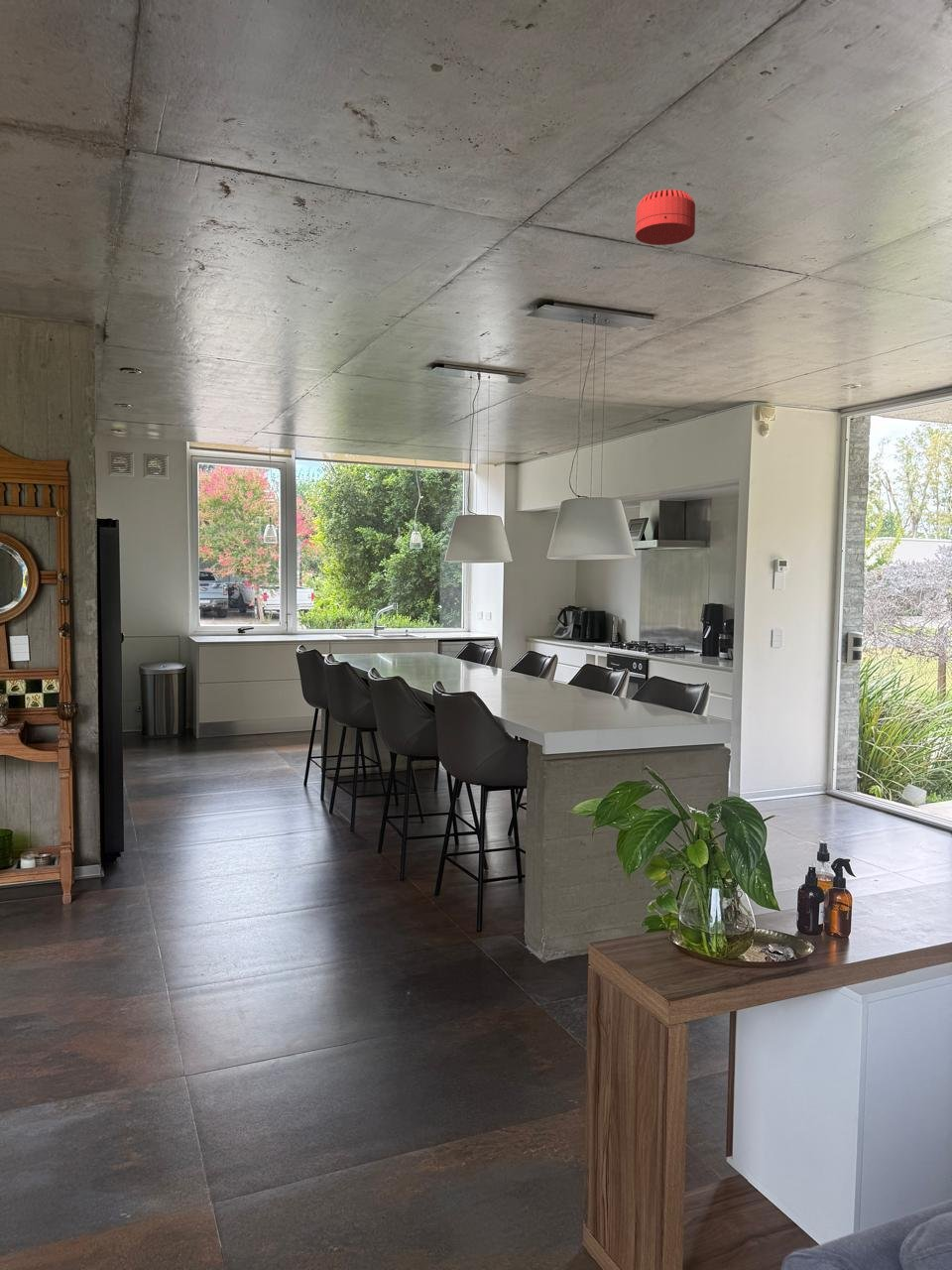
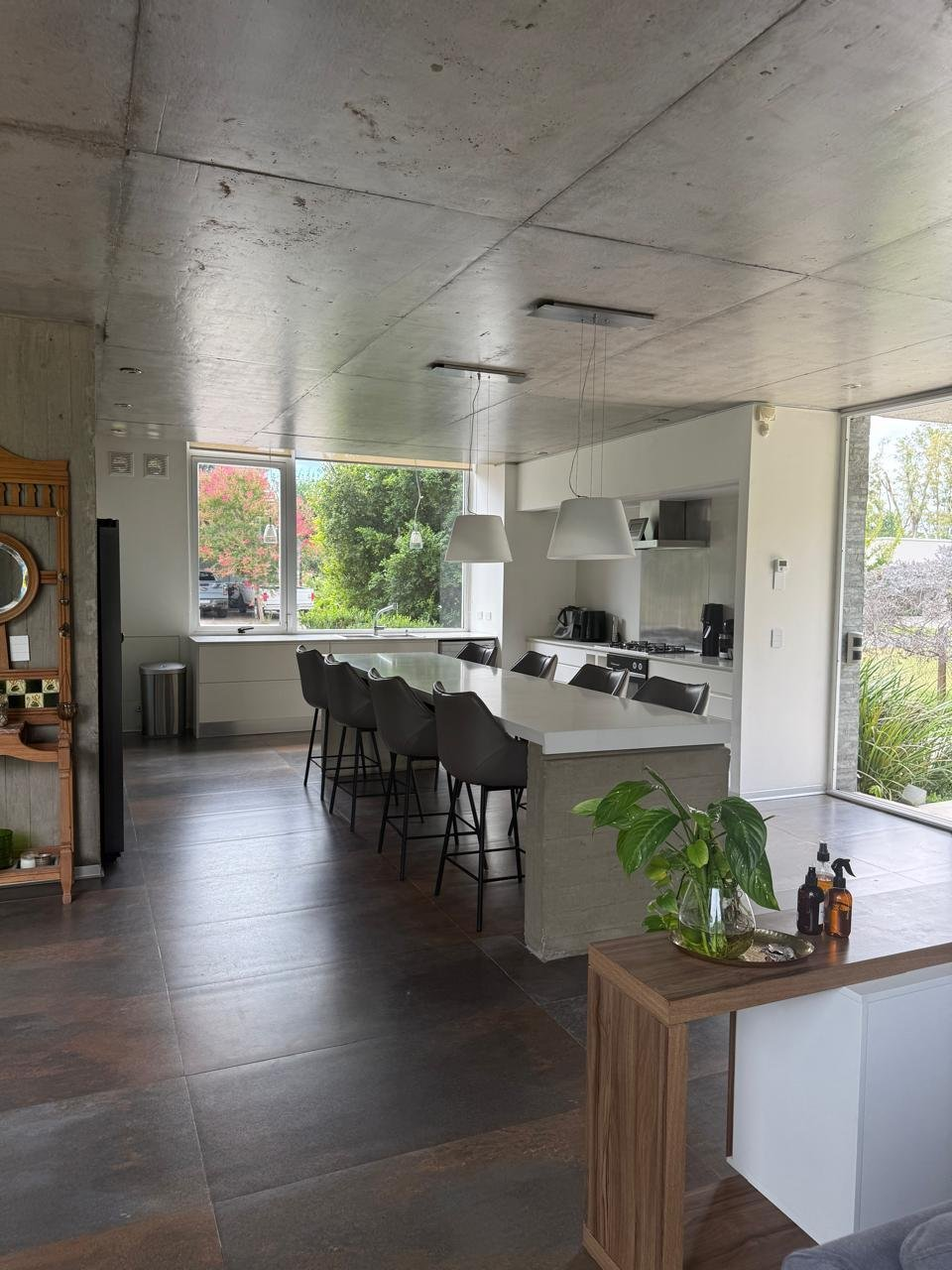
- smoke detector (664, 216)
